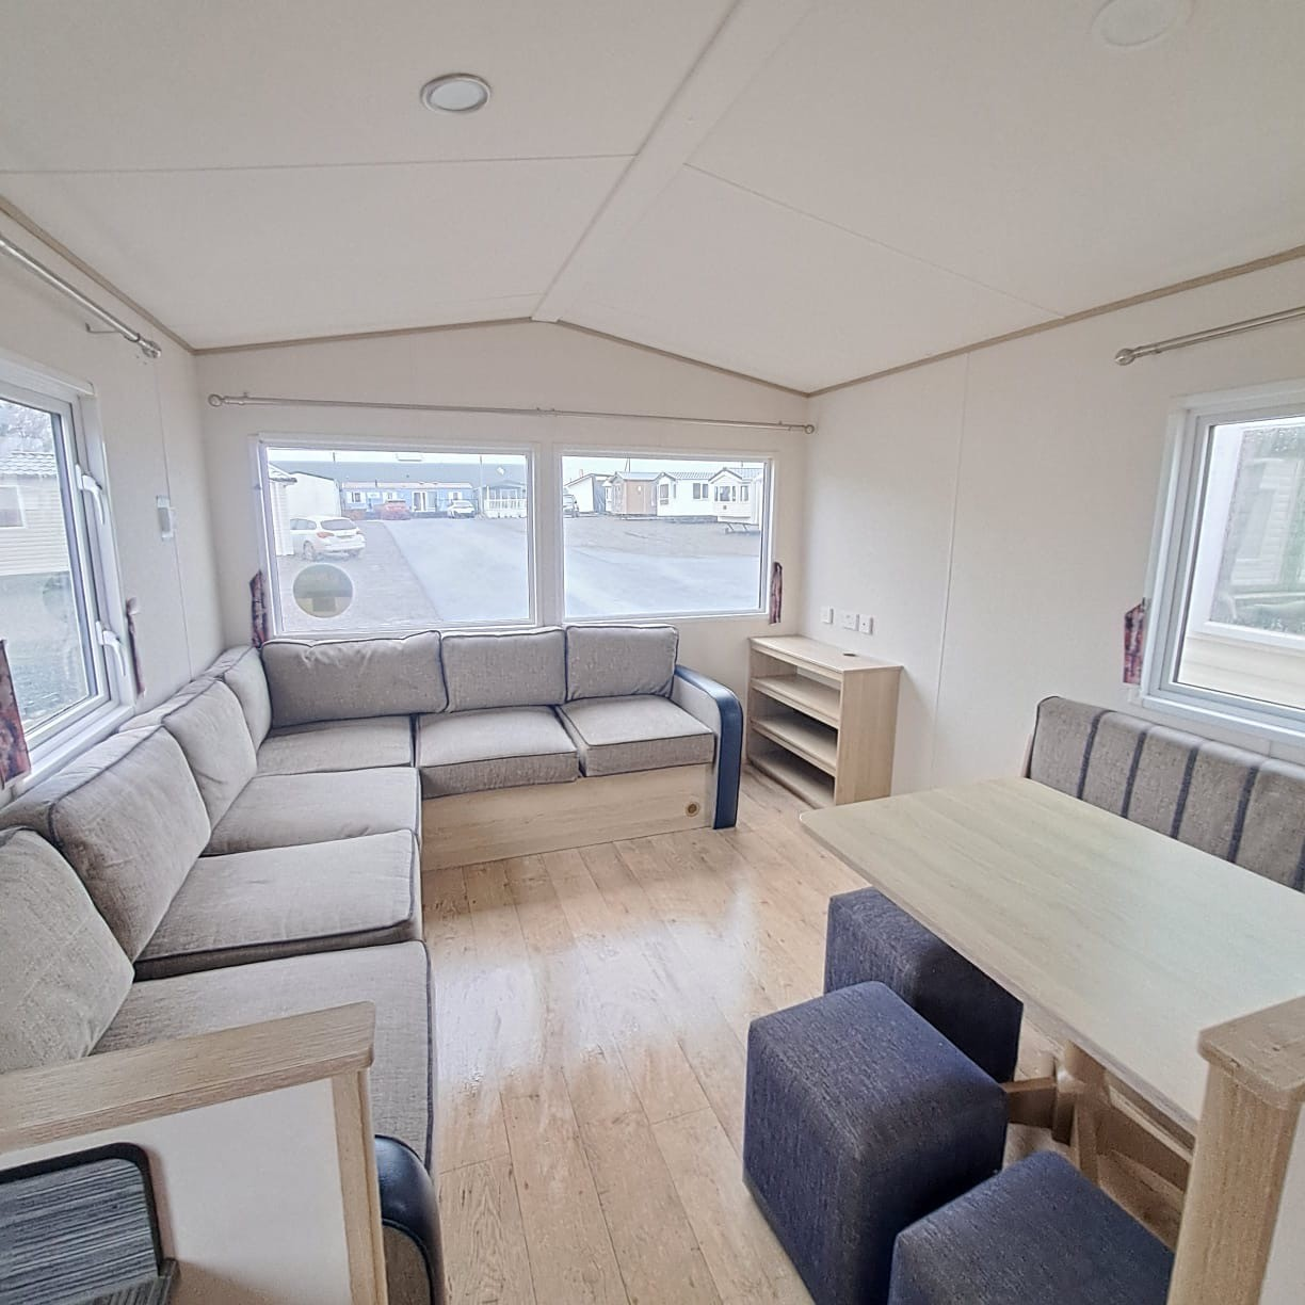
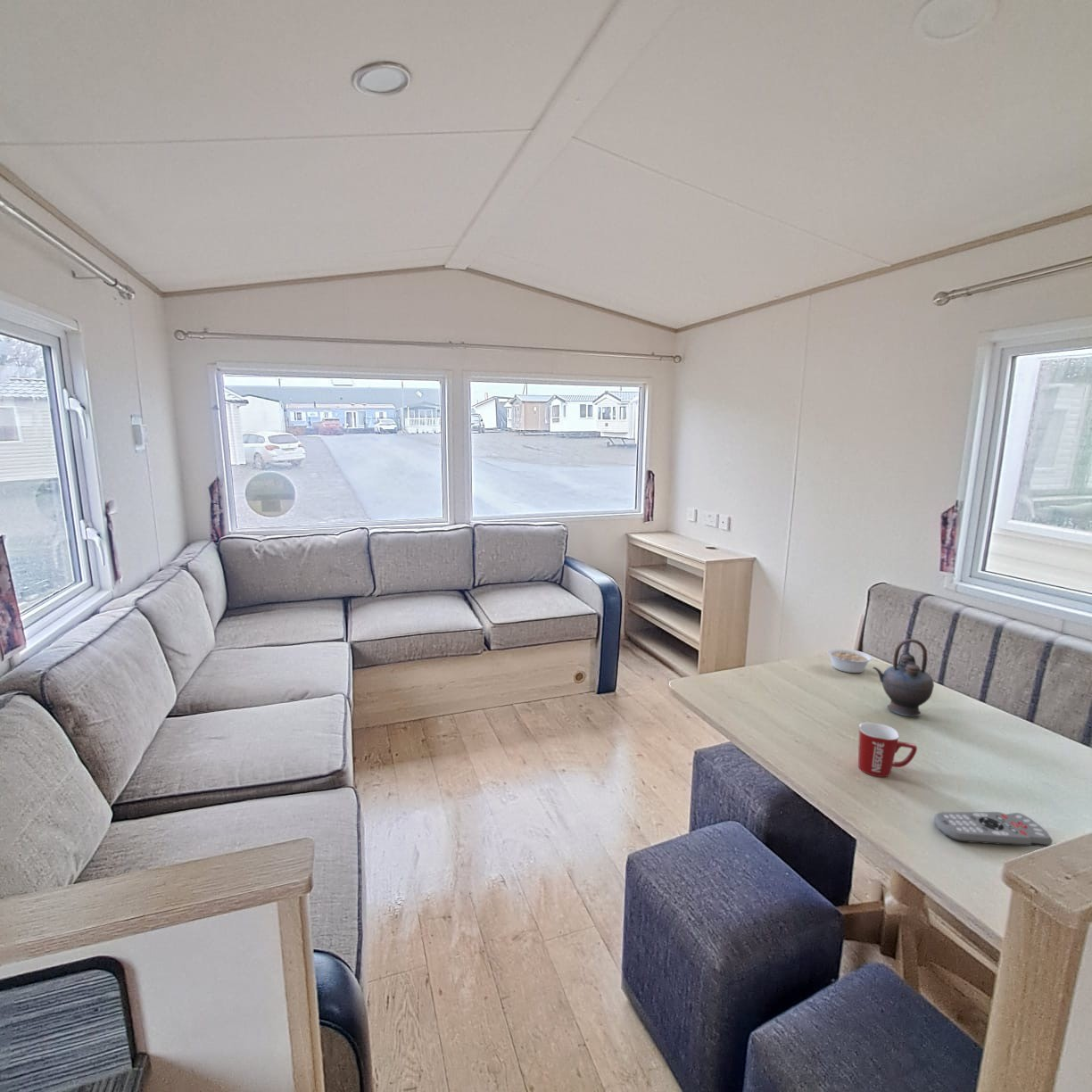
+ legume (850, 660)
+ remote control (989, 828)
+ teapot (902, 674)
+ mug (886, 751)
